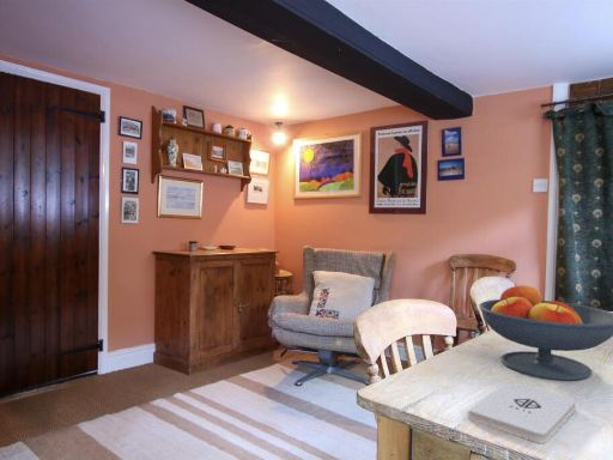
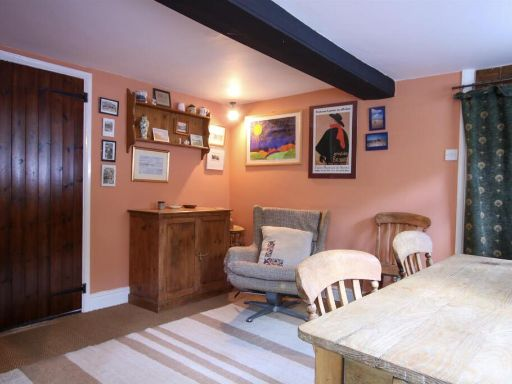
- notepad (524, 408)
- fruit bowl (545, 328)
